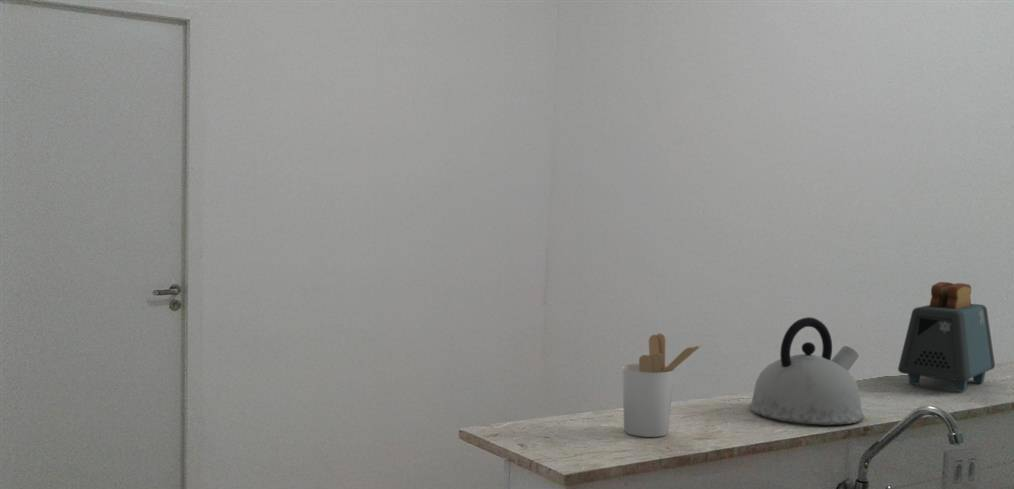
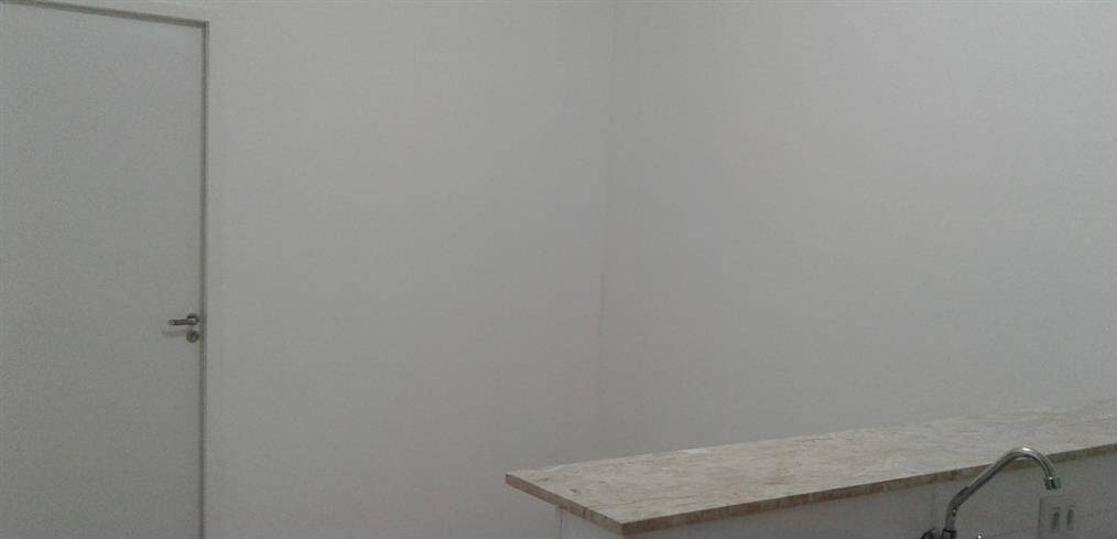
- kettle (811, 364)
- utensil holder (661, 385)
- toaster (949, 333)
